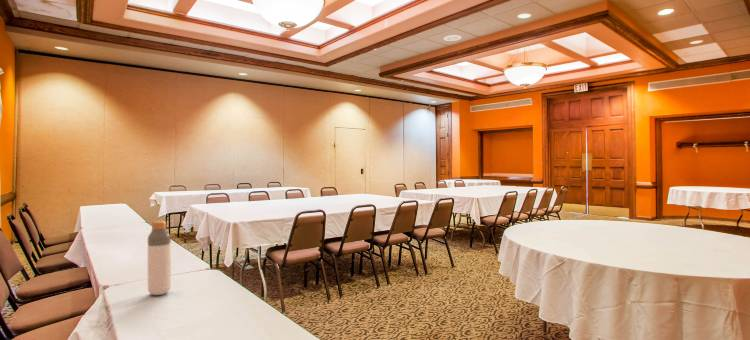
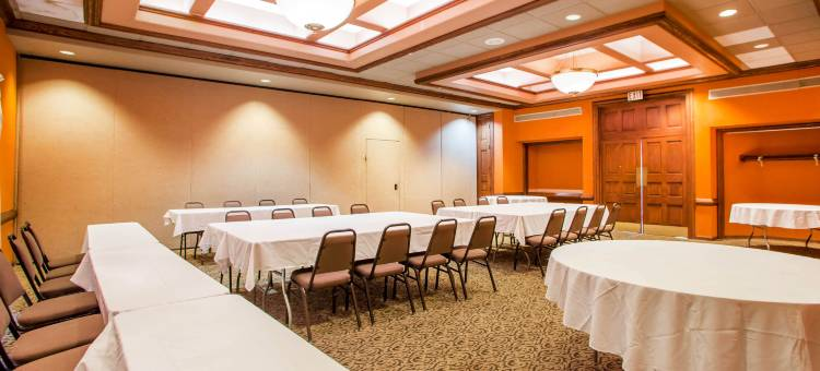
- bottle (159, 257)
